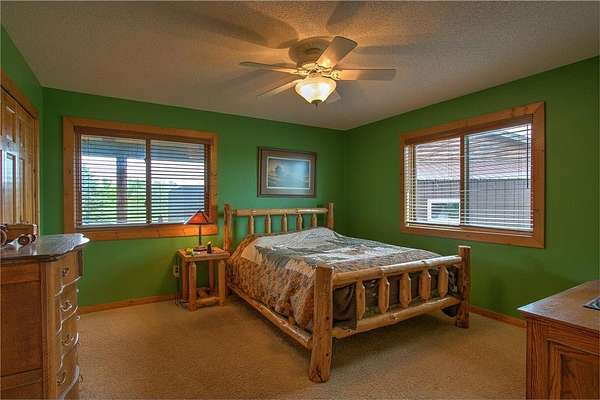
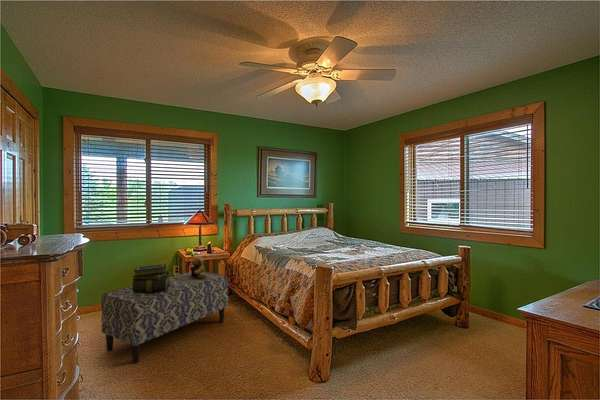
+ stack of books (151, 277)
+ teddy bear (196, 267)
+ bench (171, 308)
